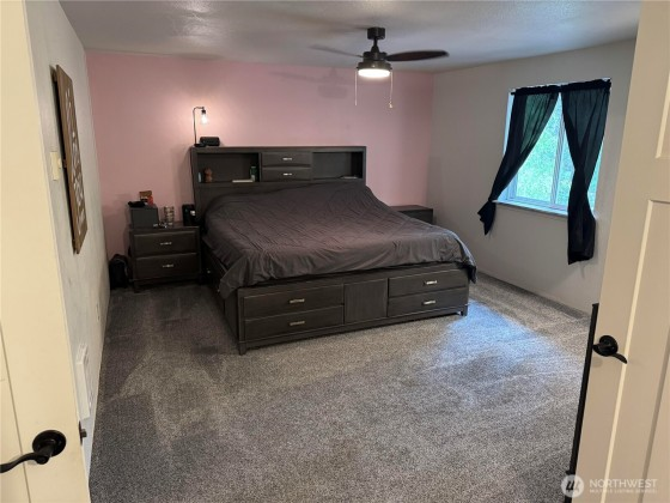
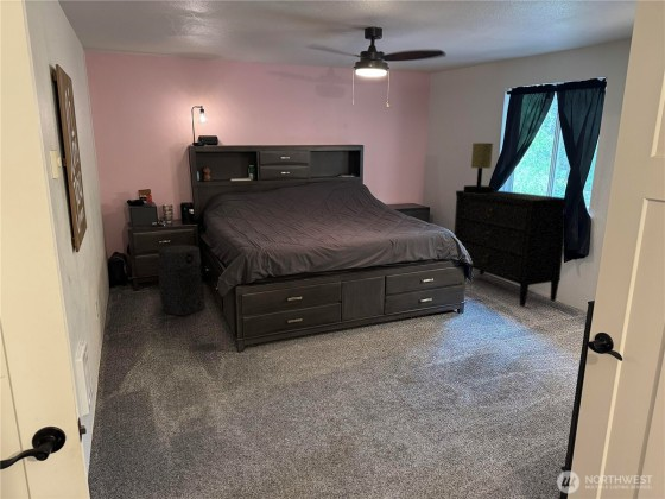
+ air purifier (179, 278)
+ table lamp (480, 168)
+ dresser (504, 242)
